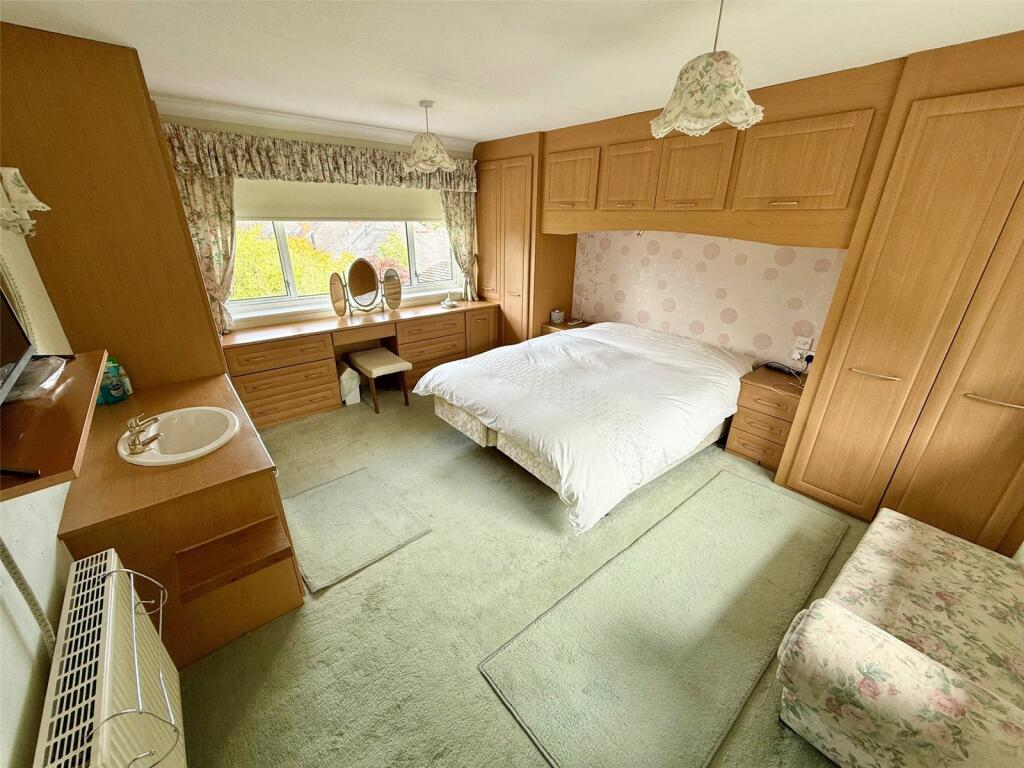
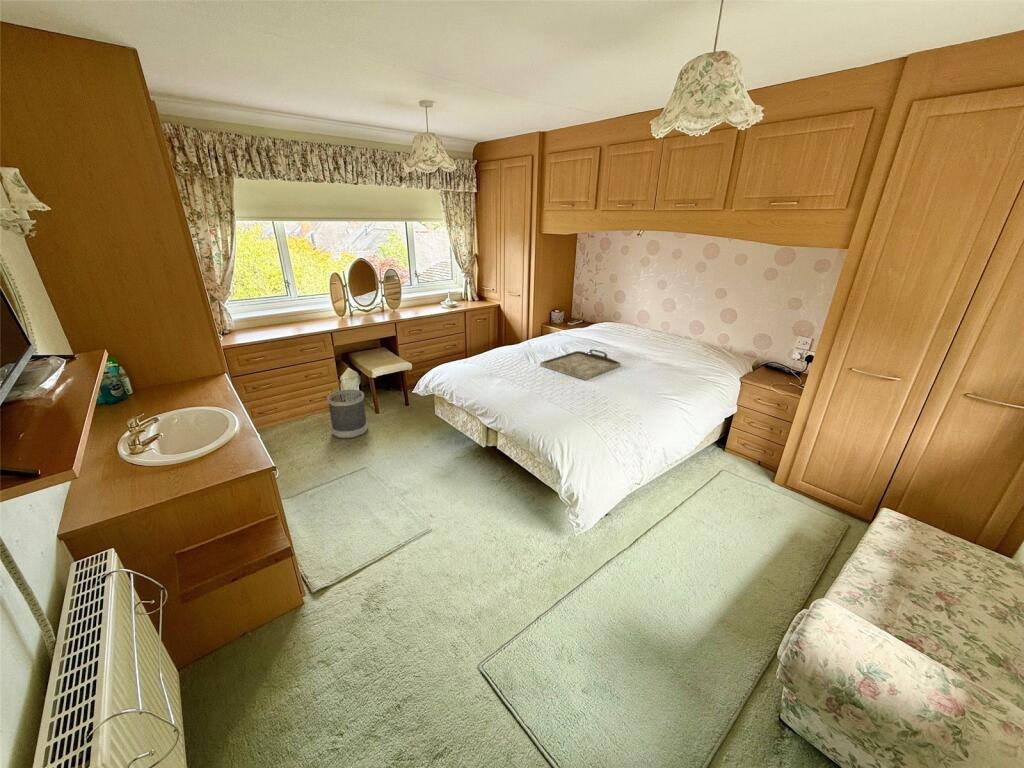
+ serving tray (580, 361)
+ wastebasket (348, 413)
